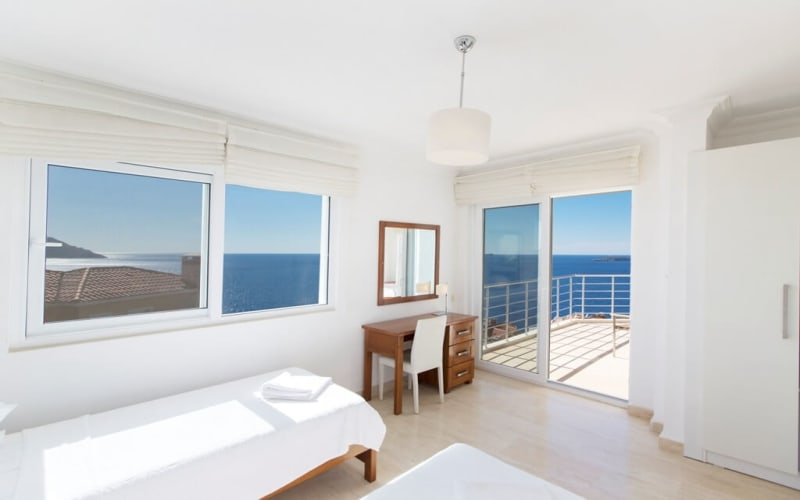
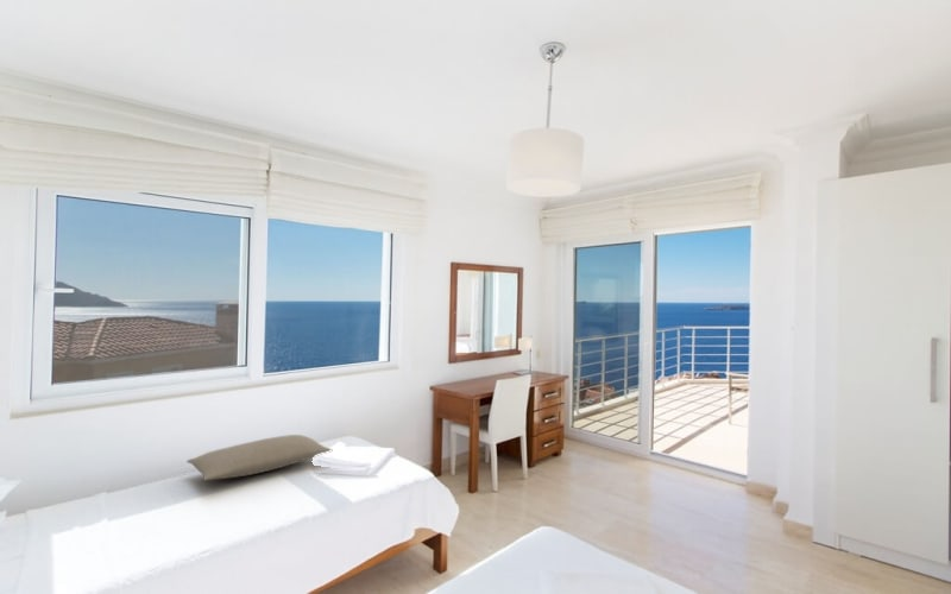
+ pillow (262, 455)
